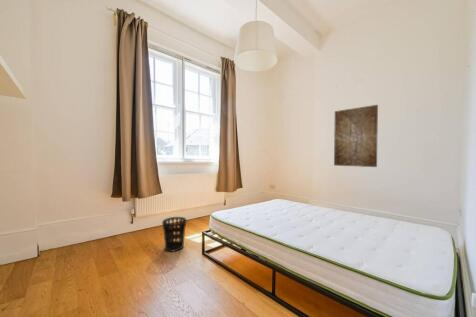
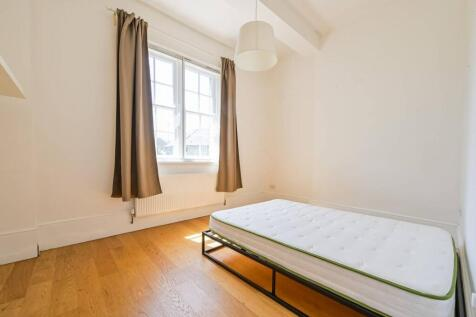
- wall art (354, 137)
- wastebasket (174, 234)
